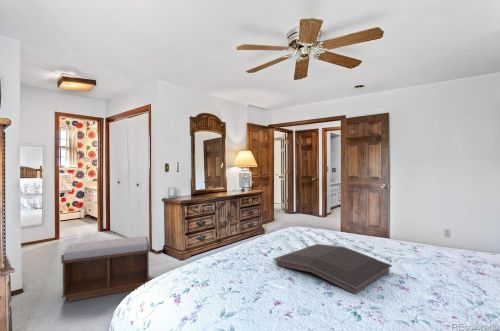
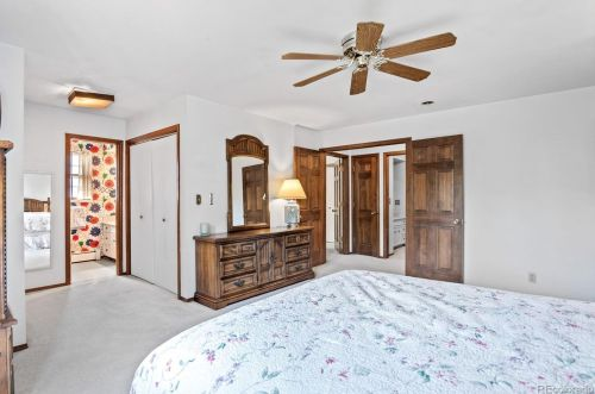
- serving tray (330, 260)
- bench (109, 265)
